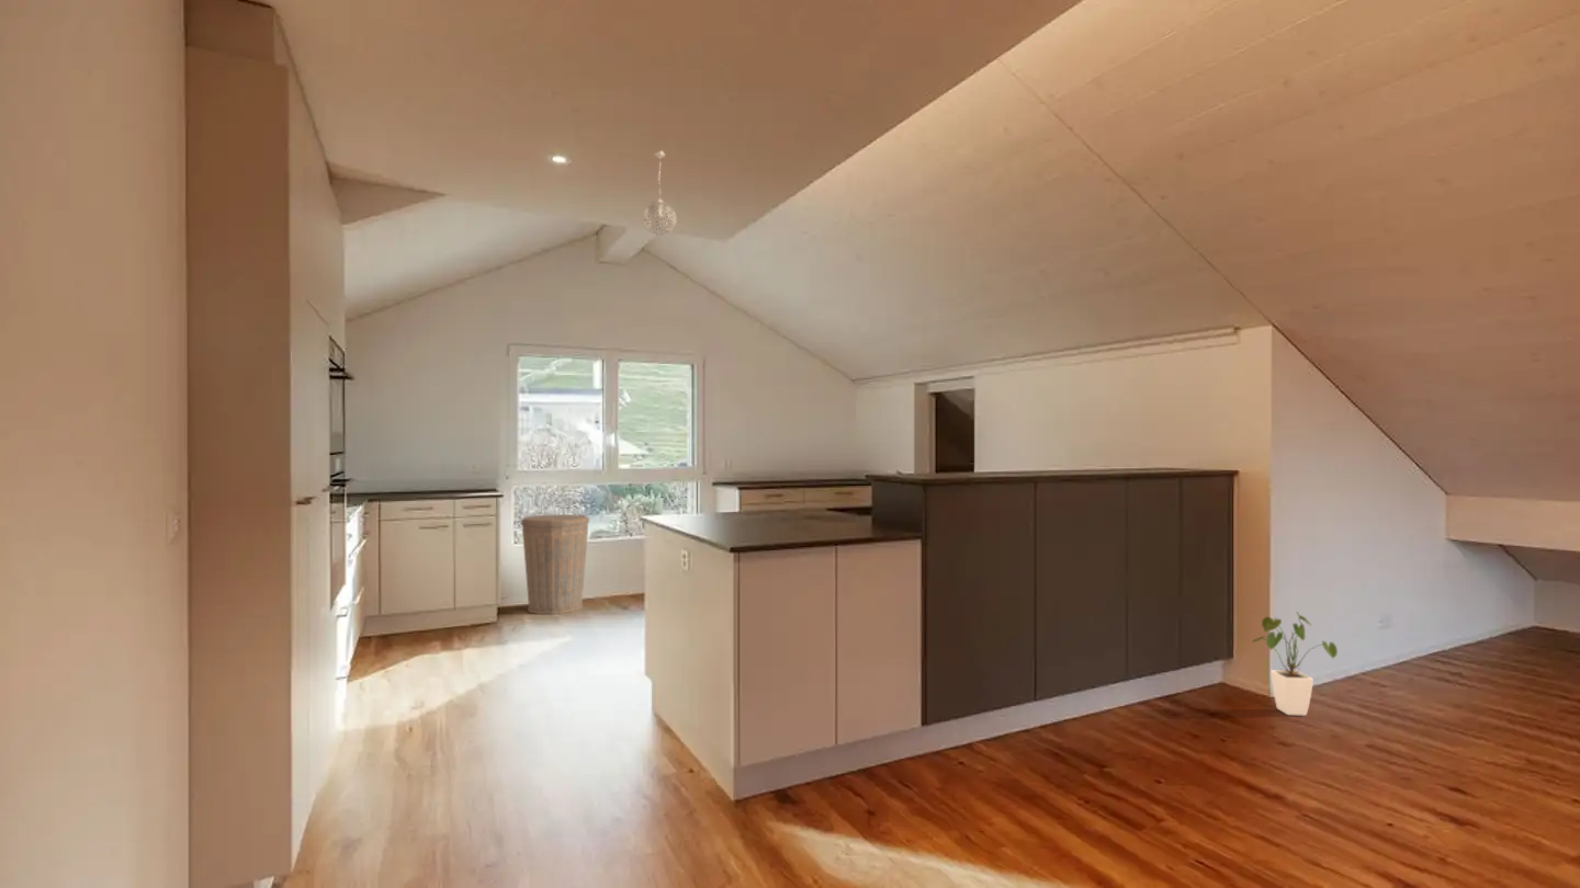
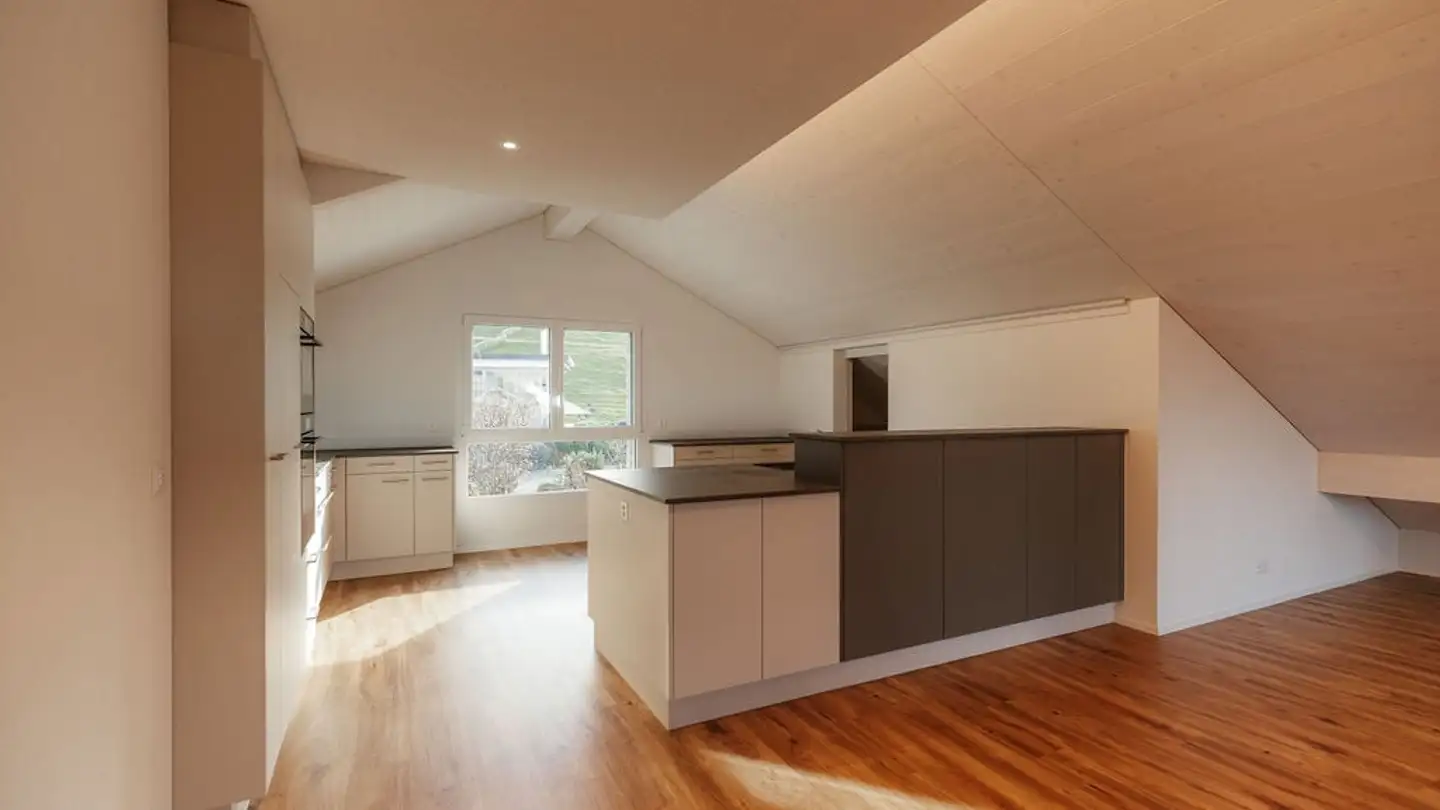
- house plant (1298, 663)
- pendant light (659, 193)
- trash can (555, 562)
